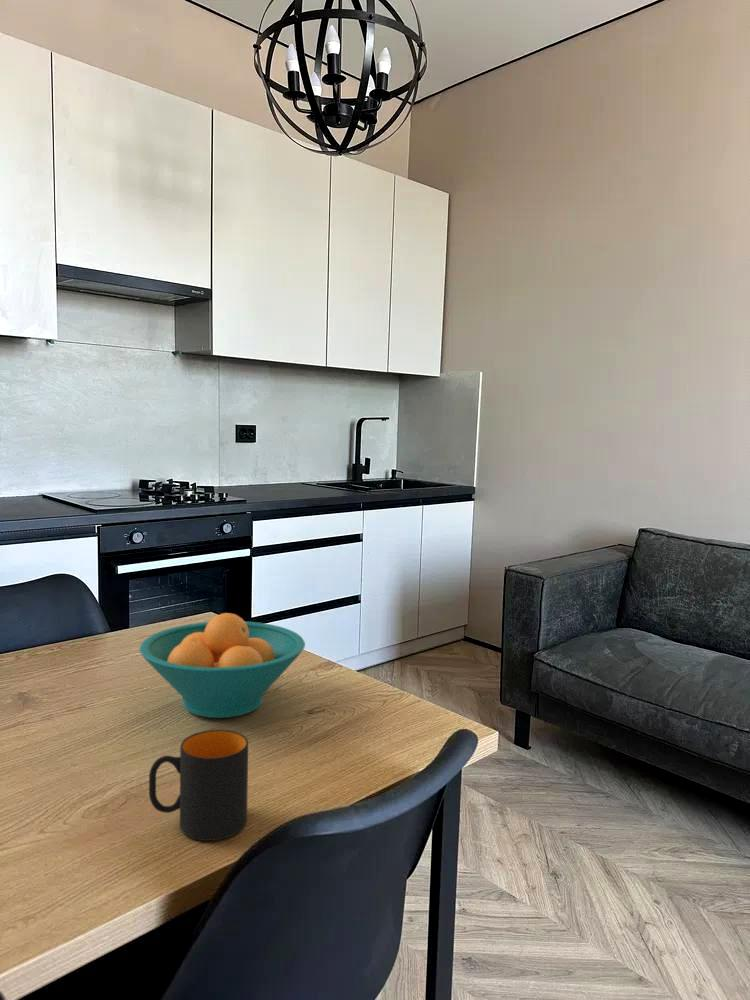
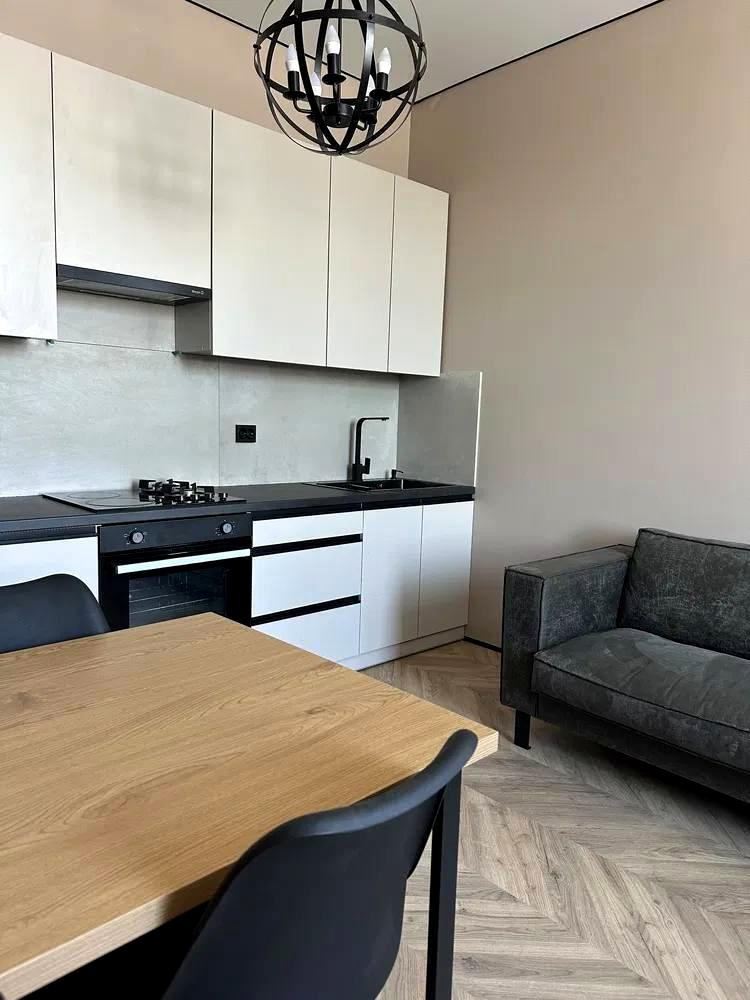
- fruit bowl (224, 659)
- mug (198, 783)
